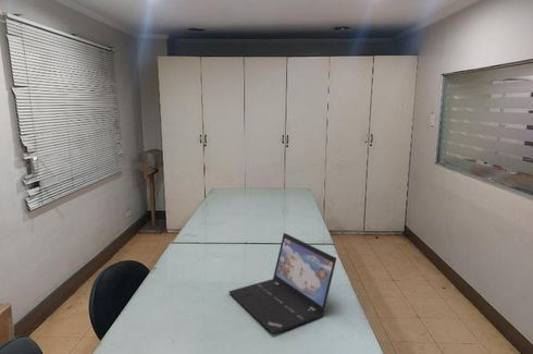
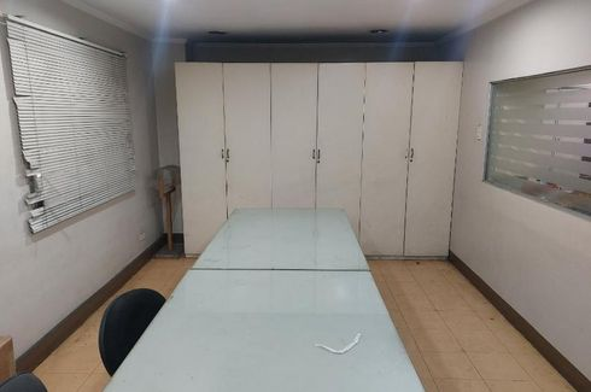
- laptop (278, 277)
